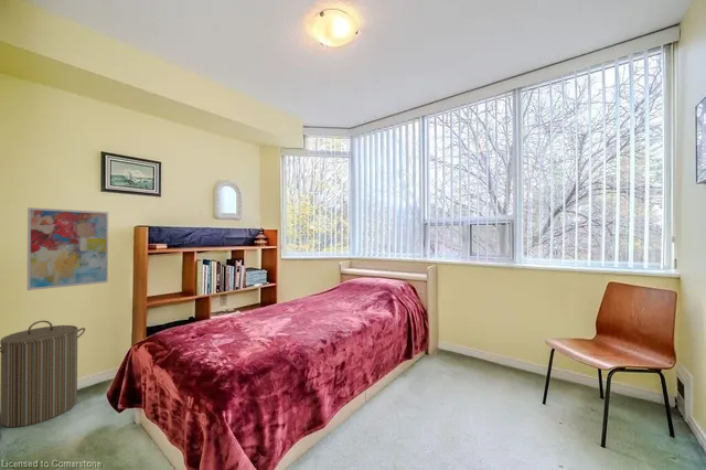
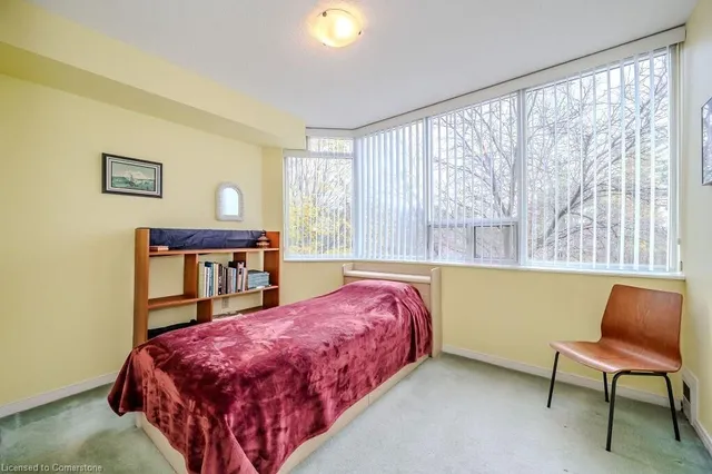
- wall art (71, 247)
- laundry hamper (41, 365)
